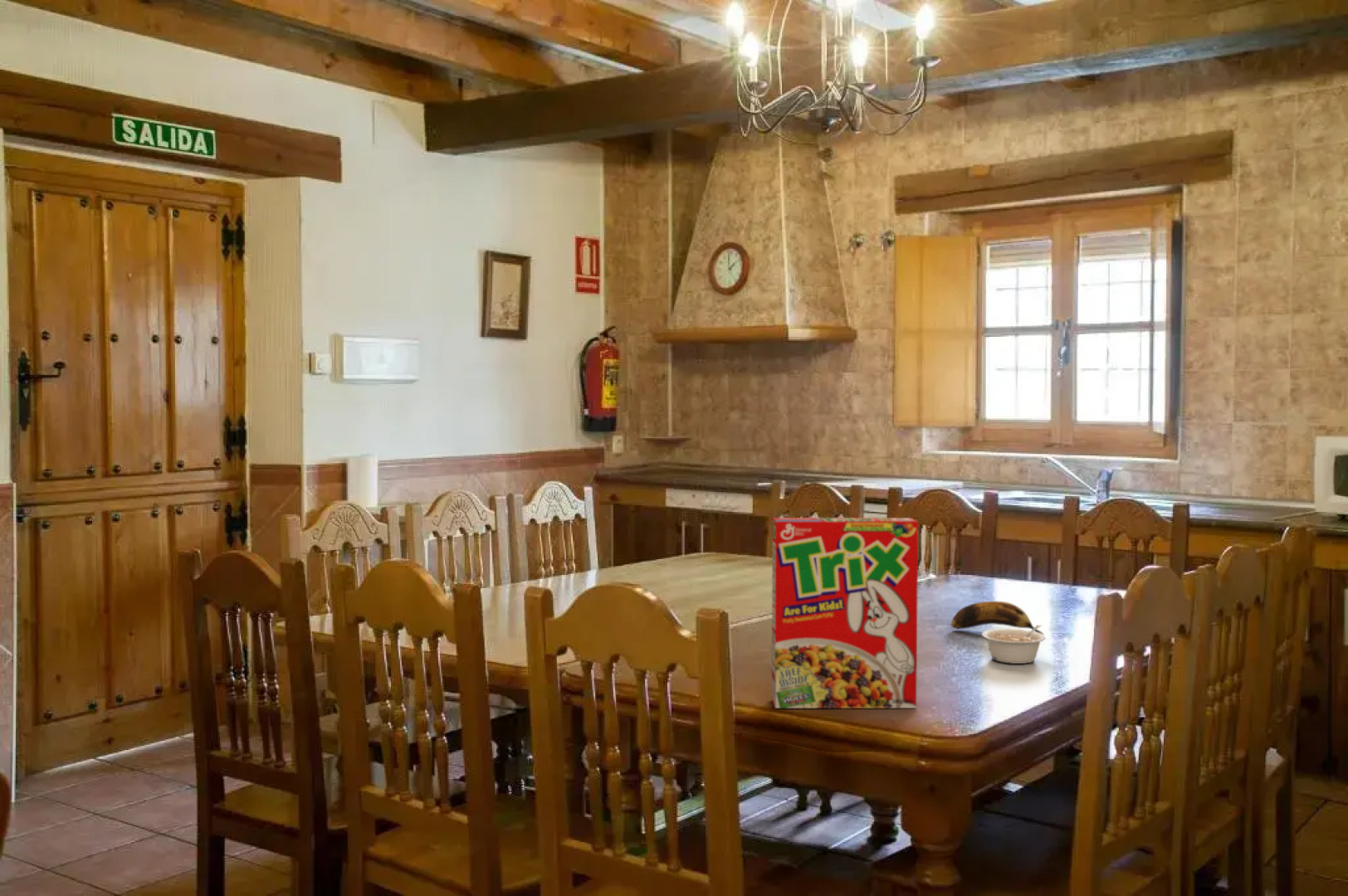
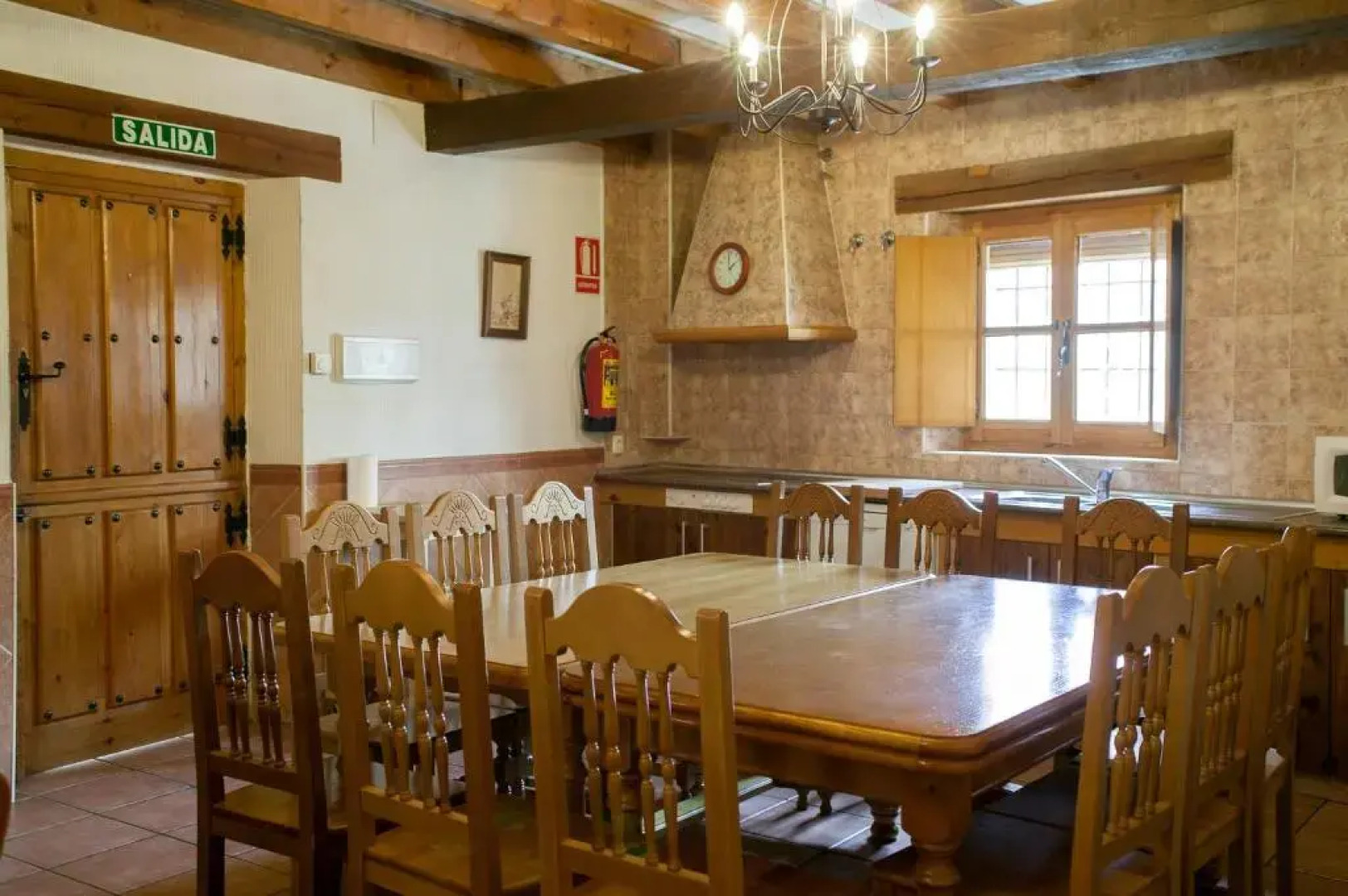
- legume (1013, 644)
- banana (996, 616)
- cereal box (843, 611)
